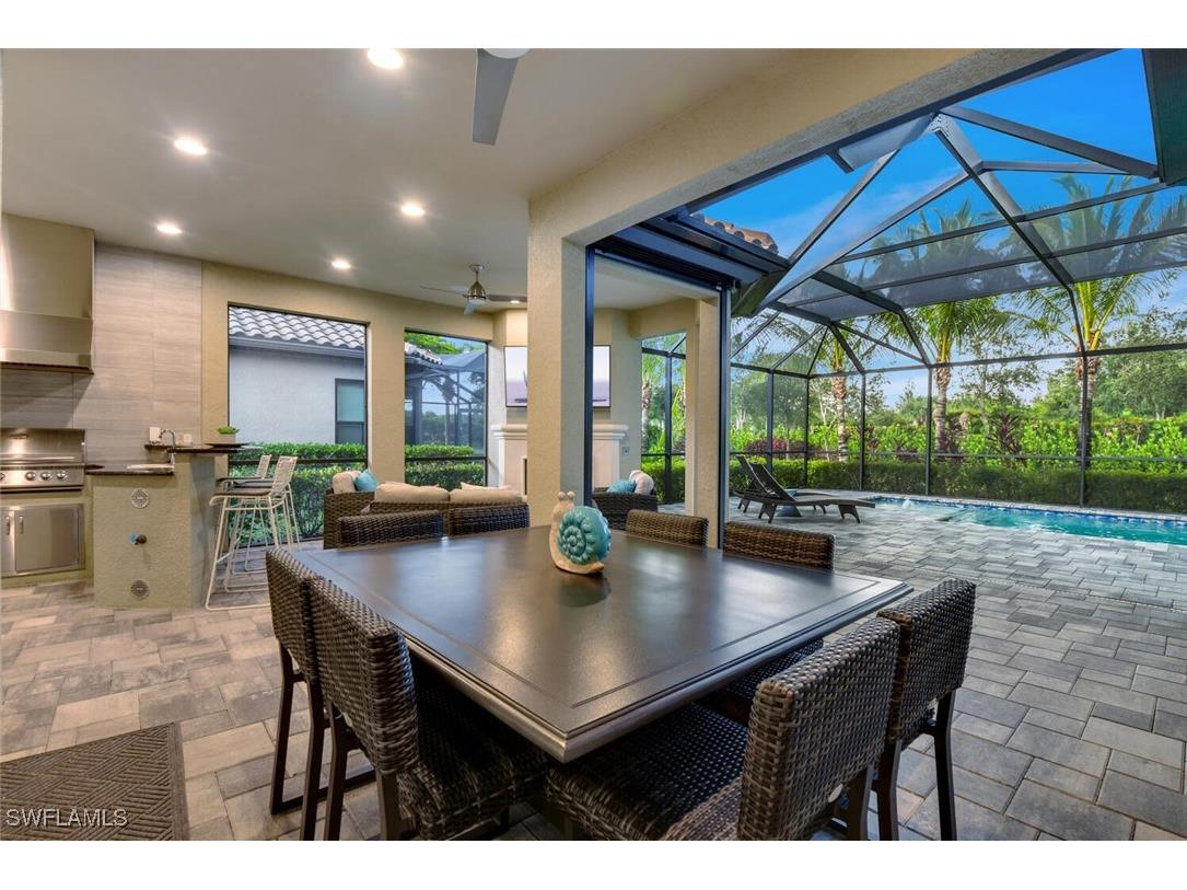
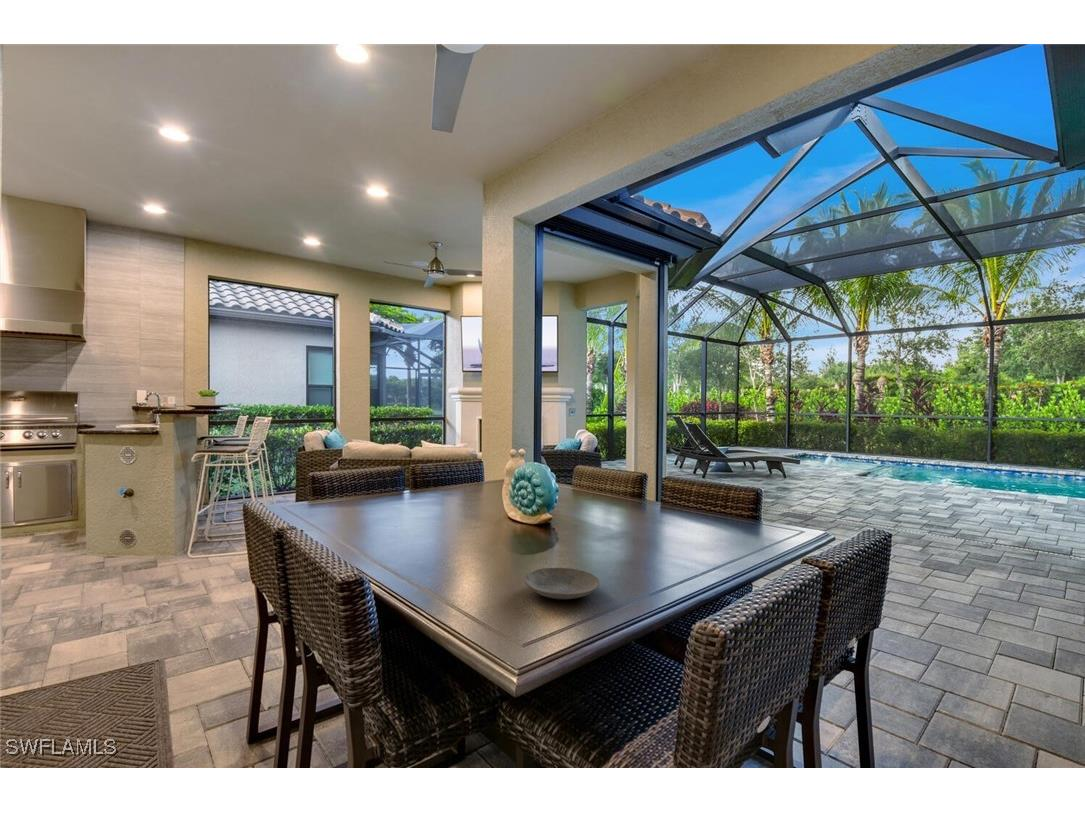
+ plate (561, 585)
